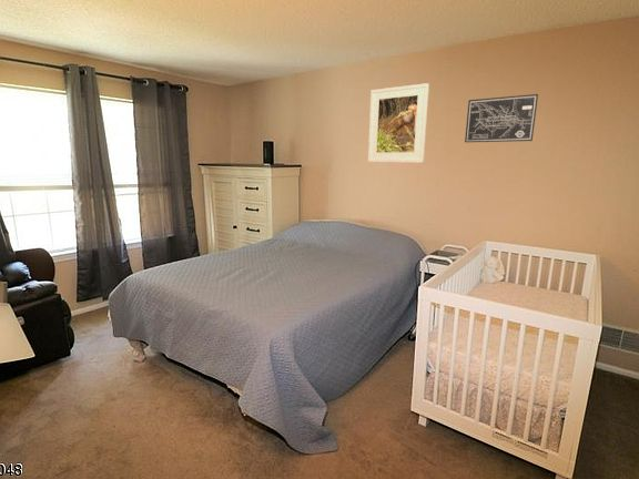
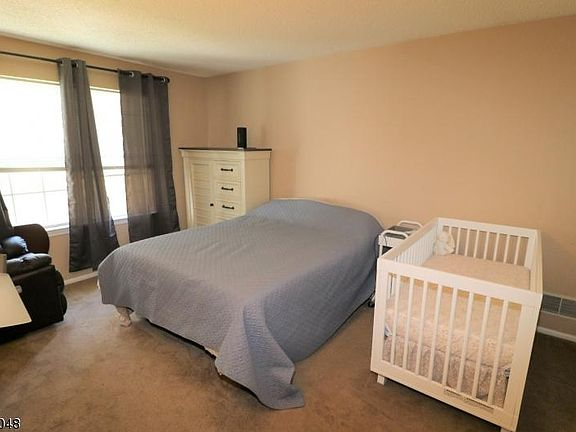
- wall art (499, 120)
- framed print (396, 125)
